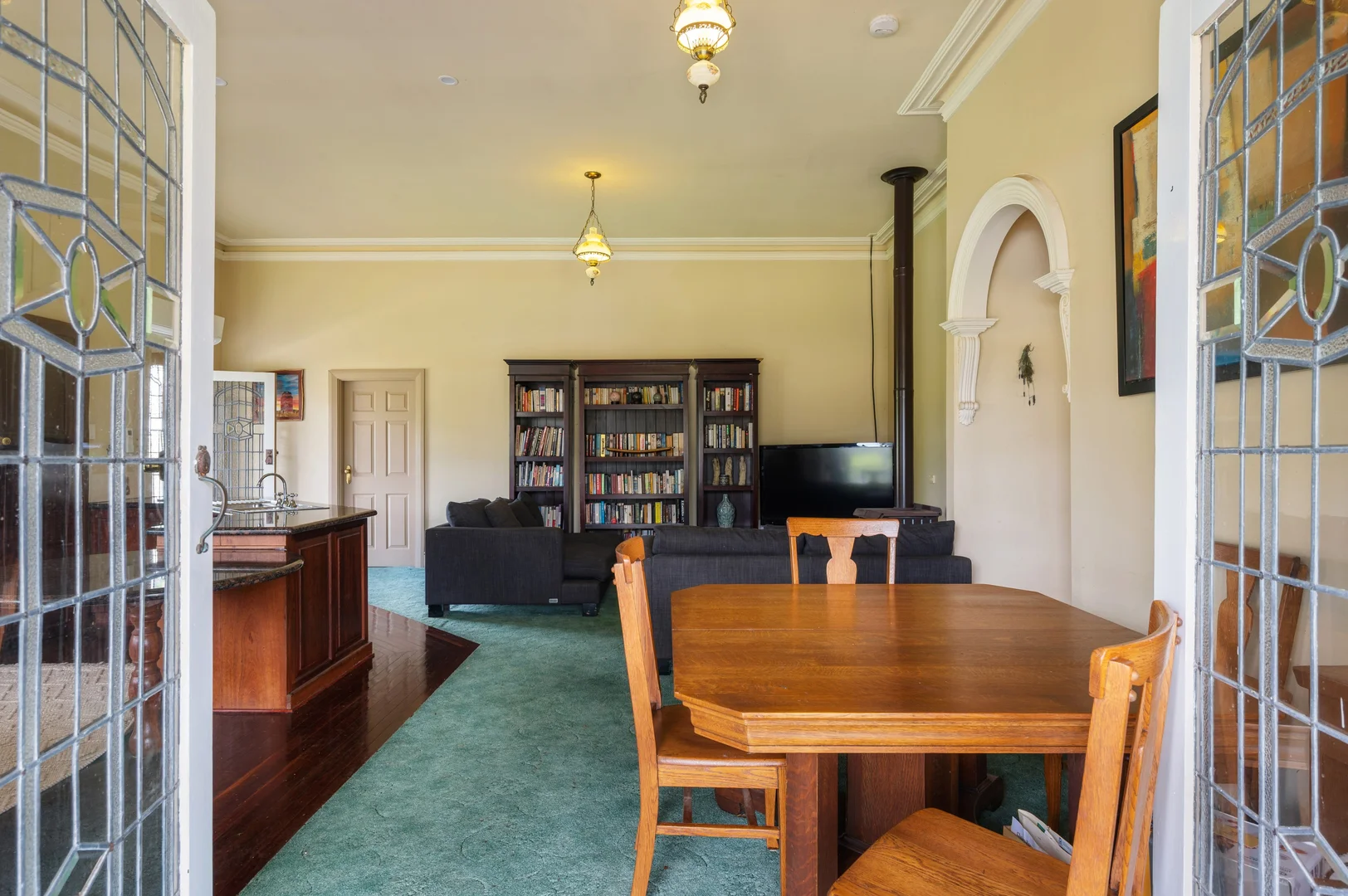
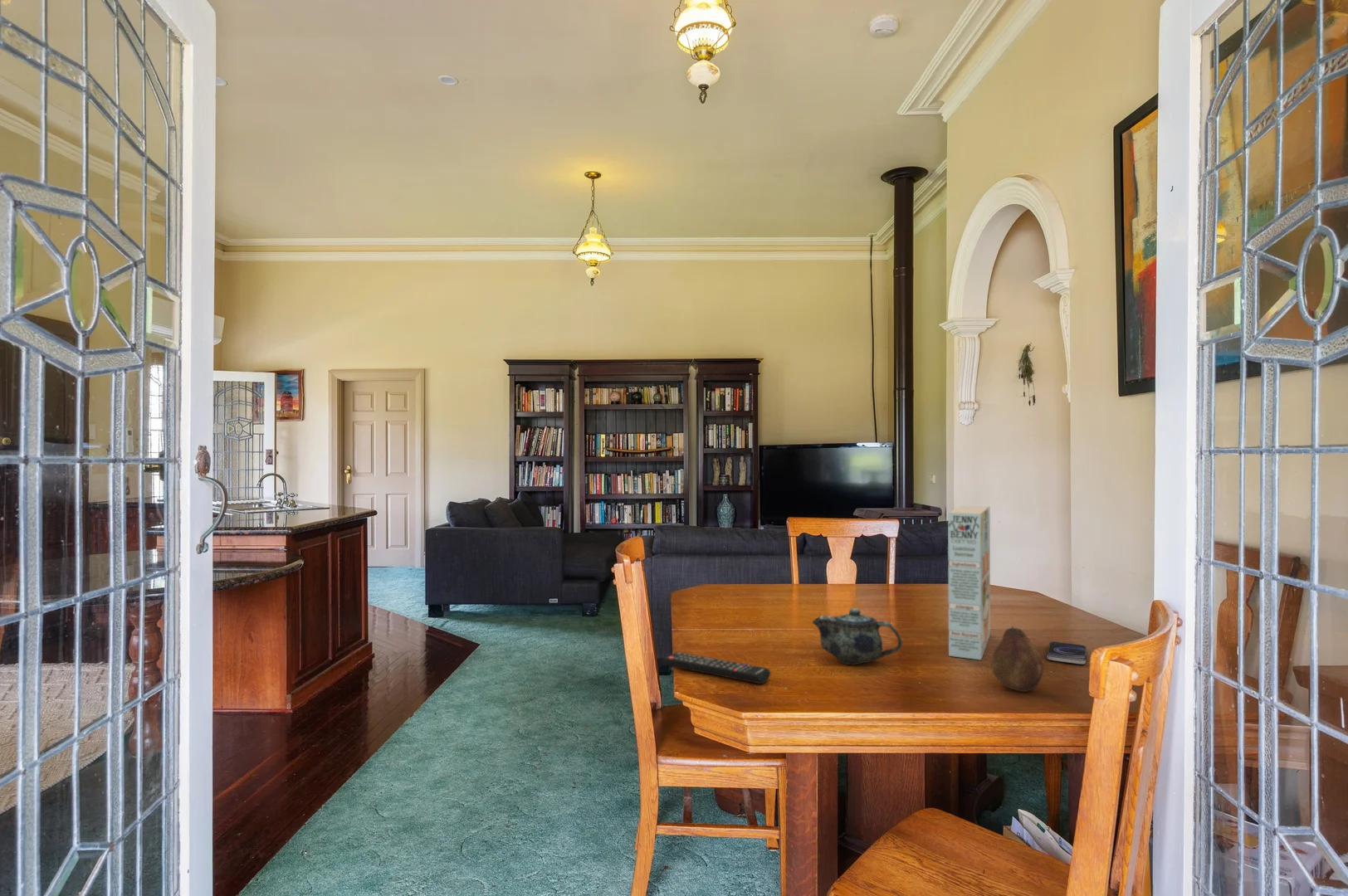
+ chinaware (857, 635)
+ fruit (1017, 657)
+ smartphone (1067, 652)
+ remote control (714, 667)
+ cereal box (970, 577)
